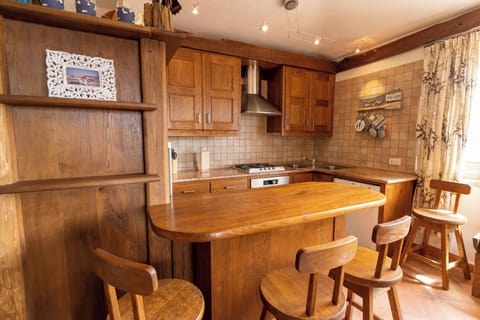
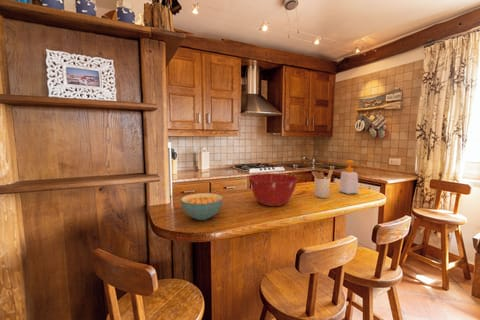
+ mixing bowl (272, 190)
+ utensil holder (320, 183)
+ soap bottle (351, 176)
+ cereal bowl (202, 208)
